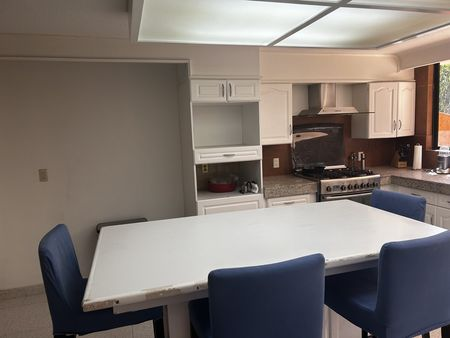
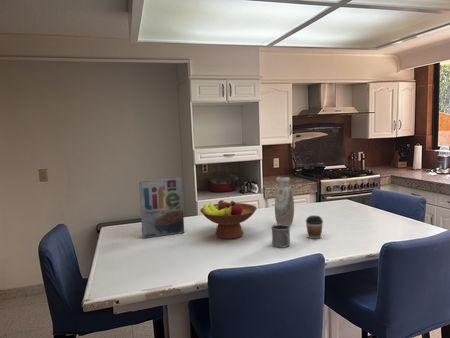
+ fruit bowl (228, 216)
+ coffee cup (314, 226)
+ mug (282, 236)
+ cereal box (161, 207)
+ vase (284, 201)
